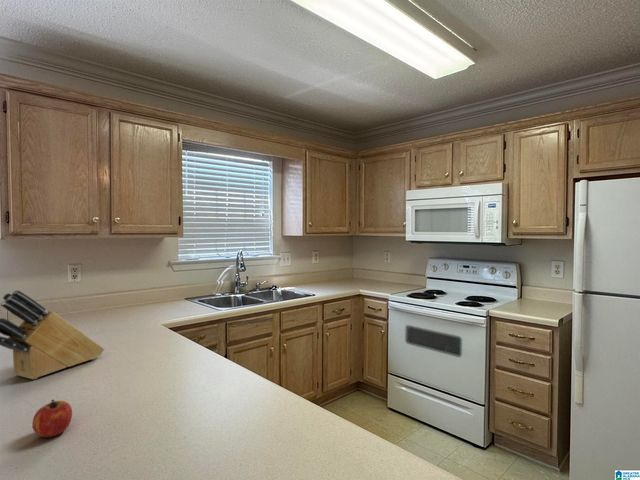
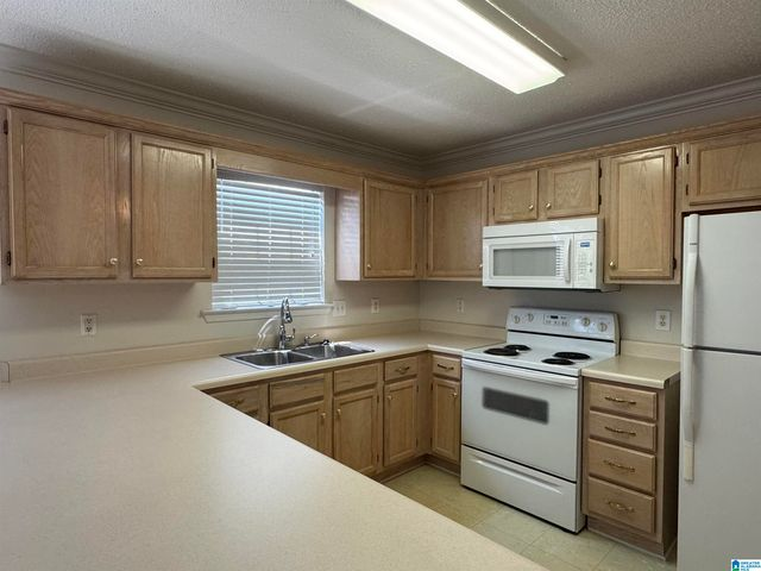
- fruit (53, 417)
- knife block (47, 327)
